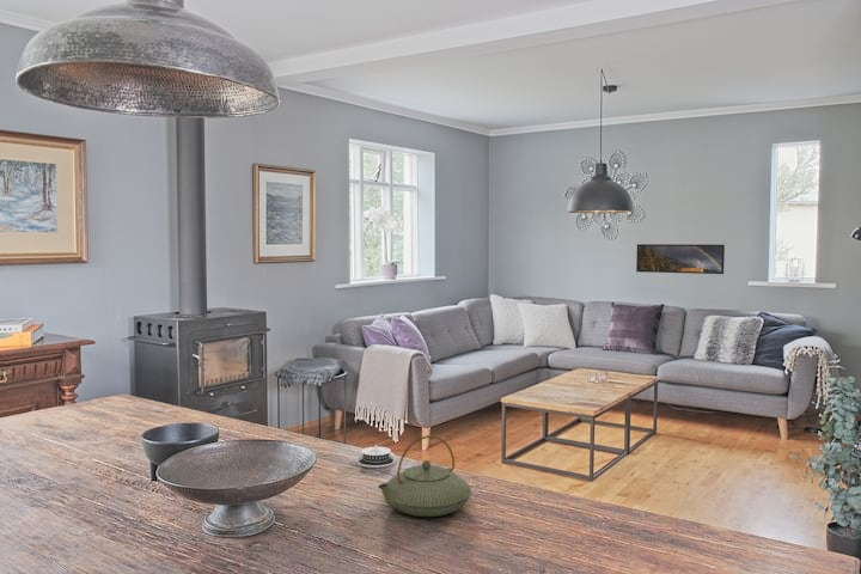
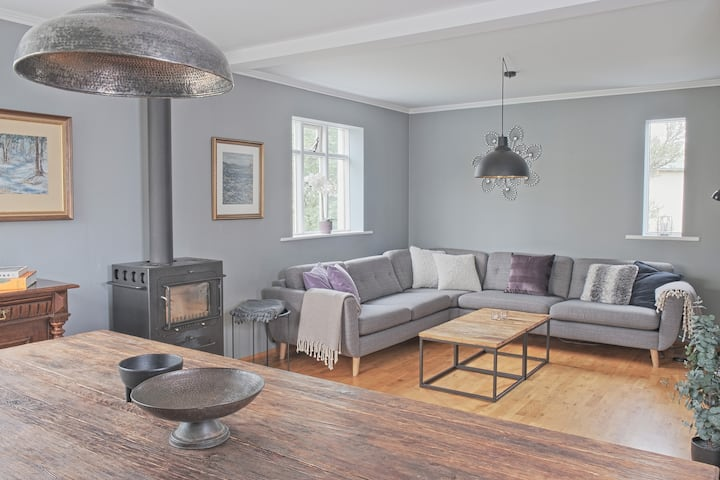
- architectural model (375, 452)
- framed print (678, 258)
- teapot (421, 472)
